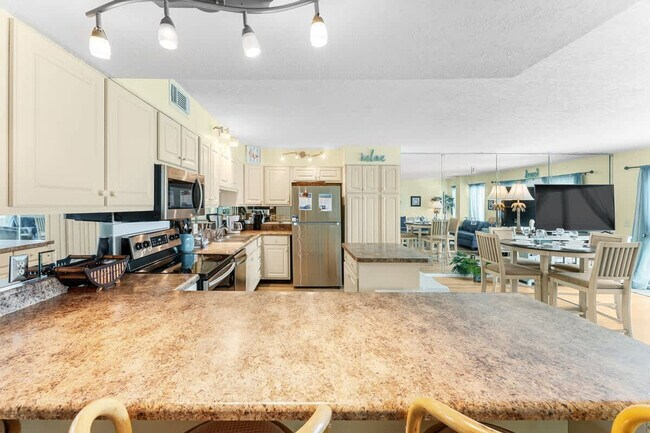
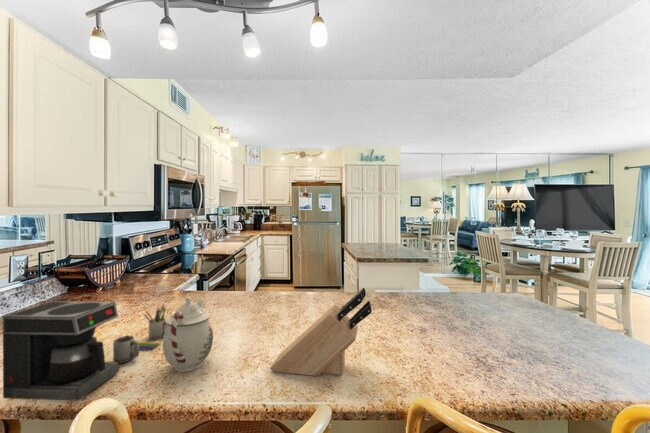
+ coffee maker (107, 321)
+ knife block (322, 327)
+ teapot (189, 330)
